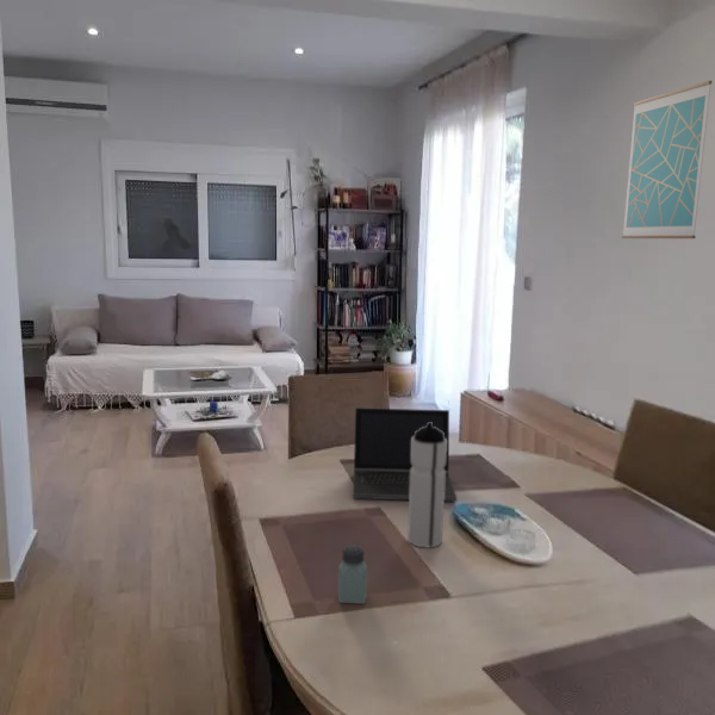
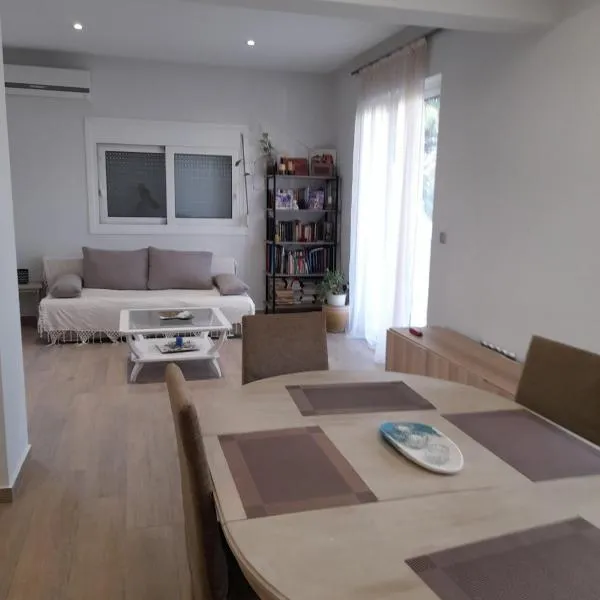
- water bottle (427, 481)
- wall art (663, 166)
- saltshaker (353, 573)
- laptop computer (403, 452)
